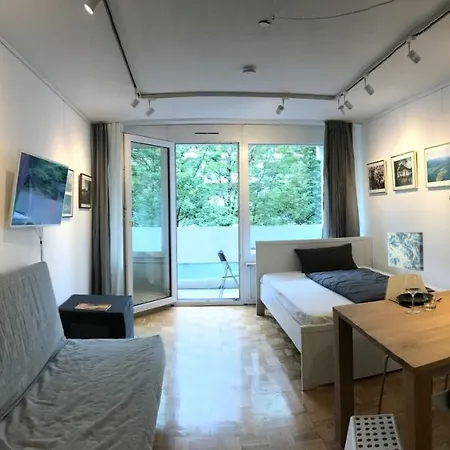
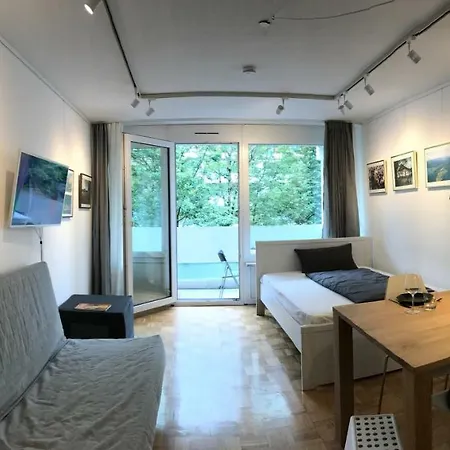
- wall art (404, 250)
